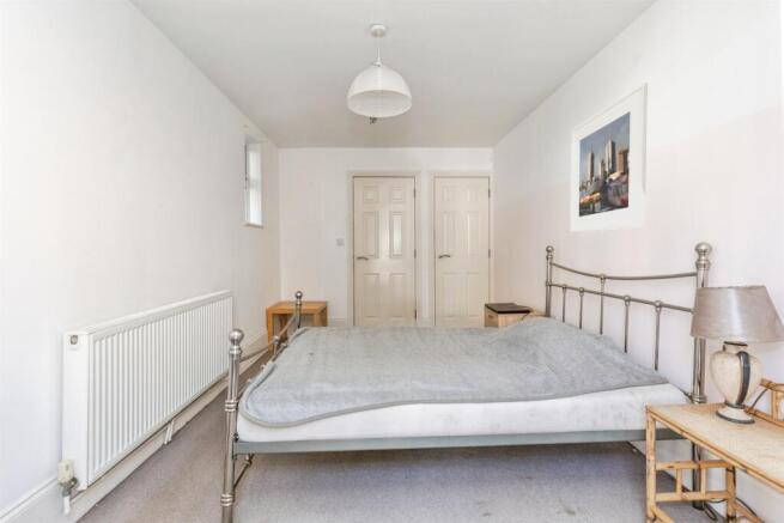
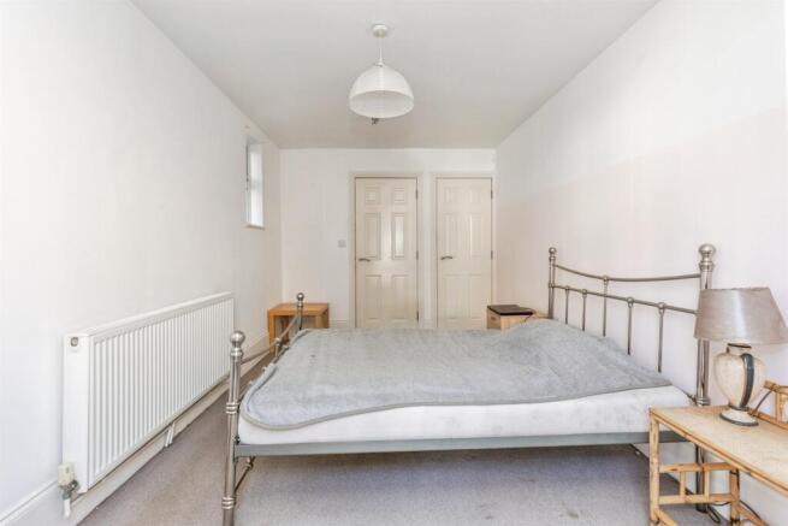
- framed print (602, 170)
